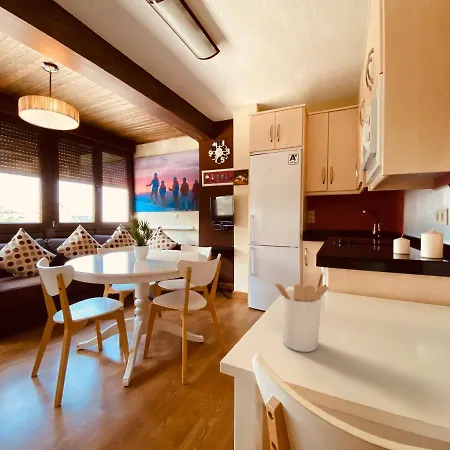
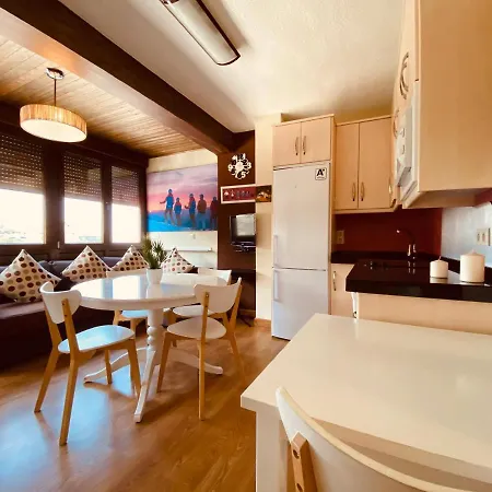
- utensil holder (303, 311)
